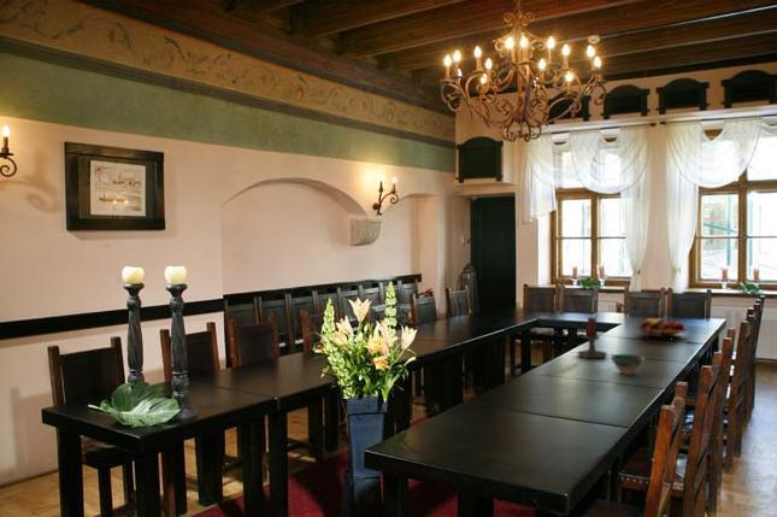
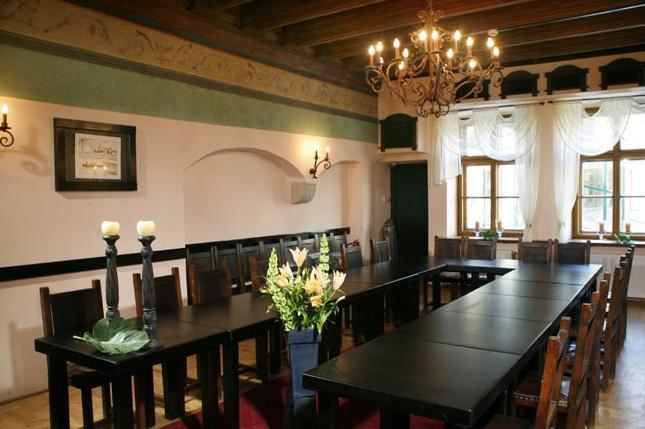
- candle holder (590, 336)
- fruit basket (660, 327)
- bowl (626, 364)
